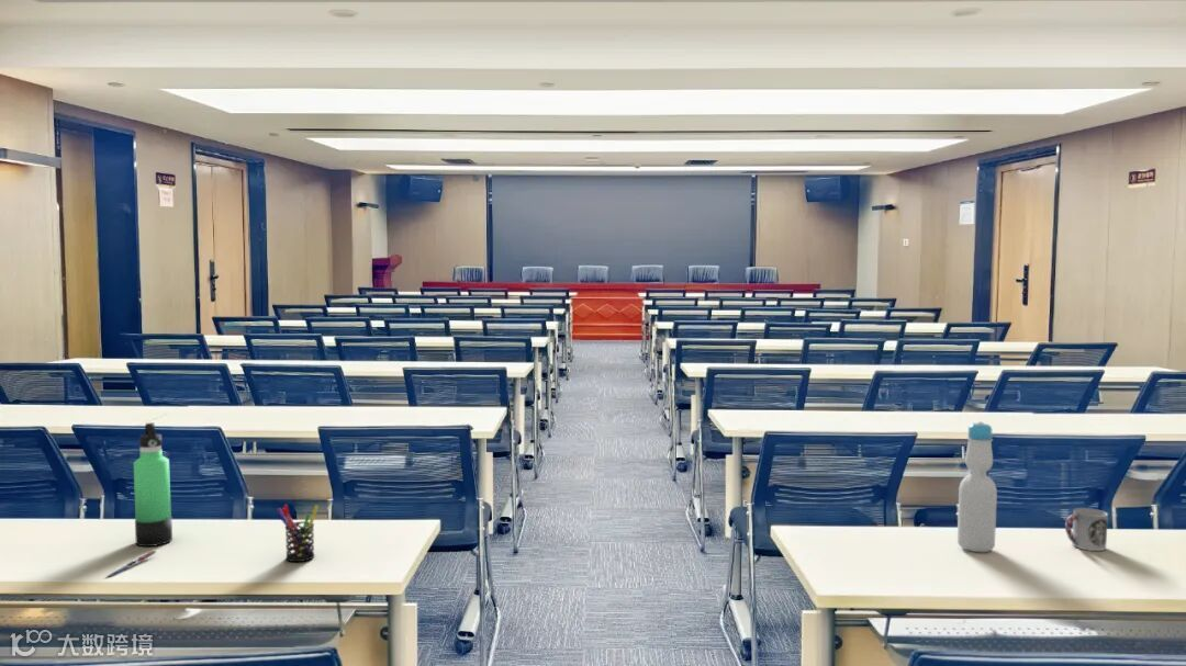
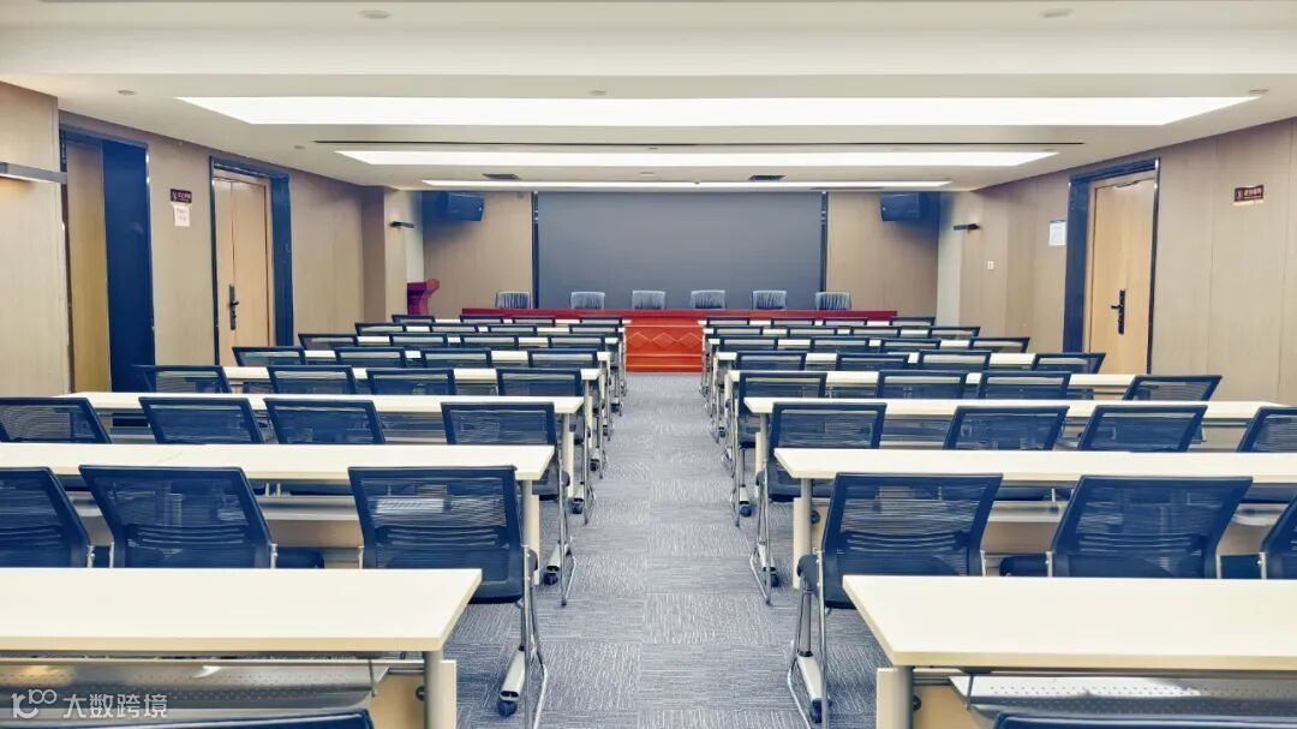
- pen (132, 563)
- bottle (977, 485)
- cup (1084, 529)
- pen holder (299, 530)
- thermos bottle (152, 482)
